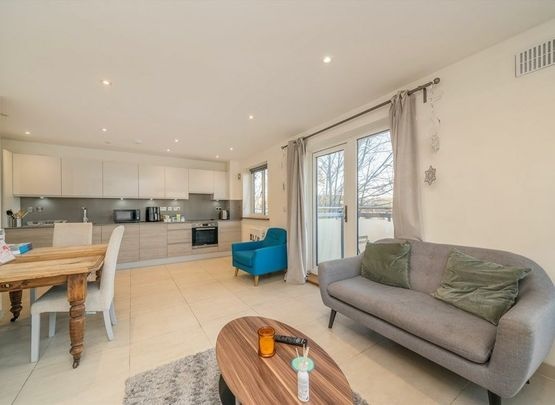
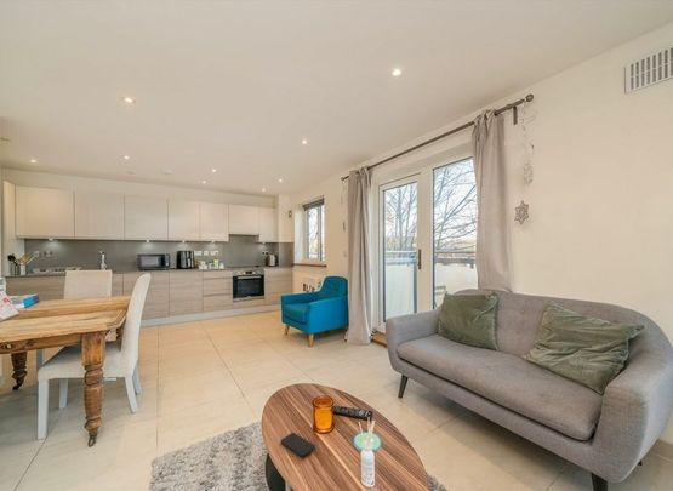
+ smartphone (297, 444)
